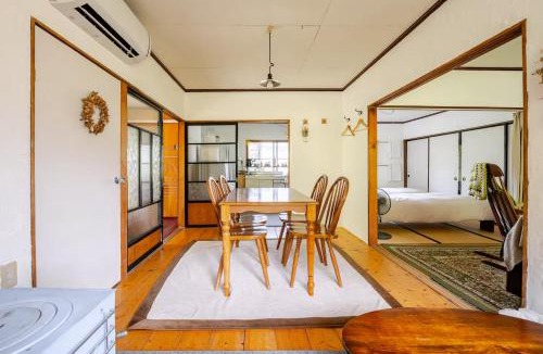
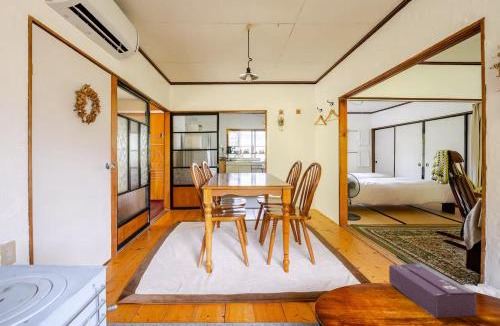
+ tissue box (427, 287)
